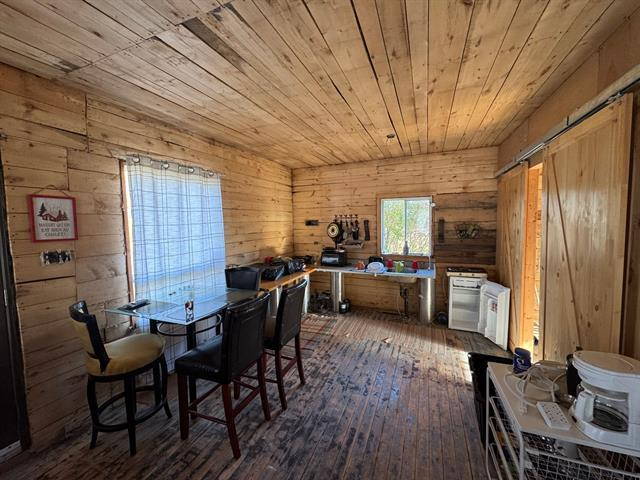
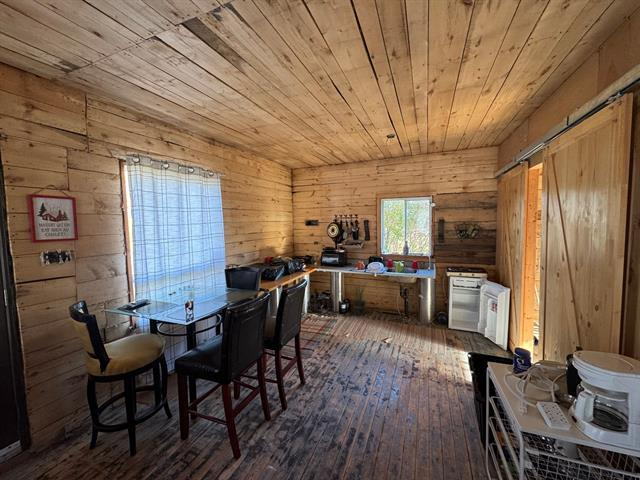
+ potted plant (358, 295)
